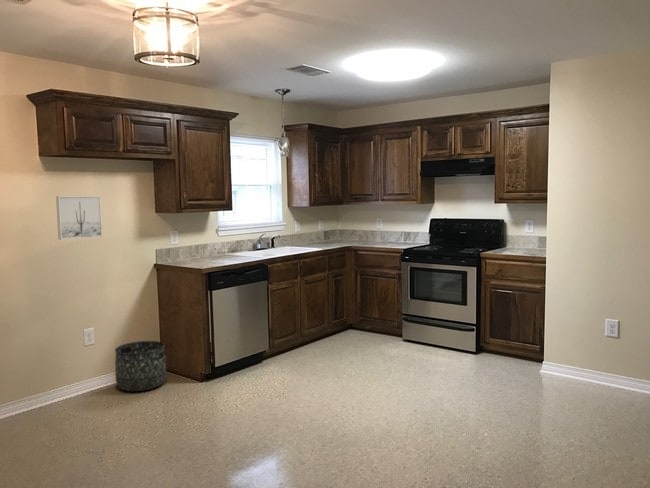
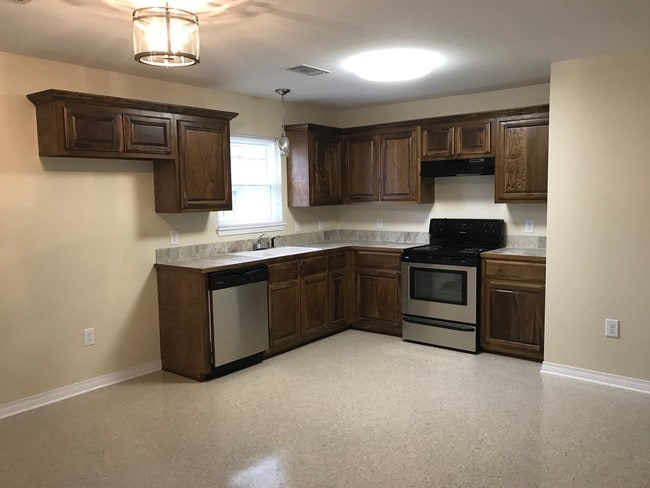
- wall art (79, 217)
- basket (141, 366)
